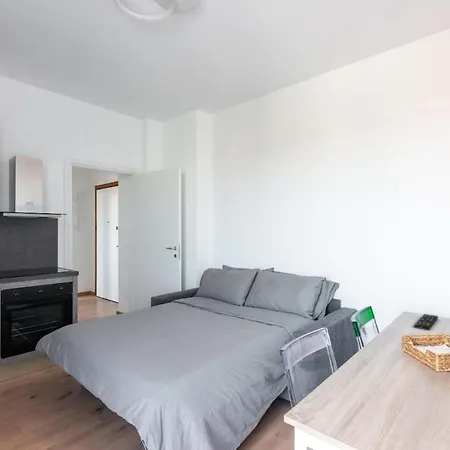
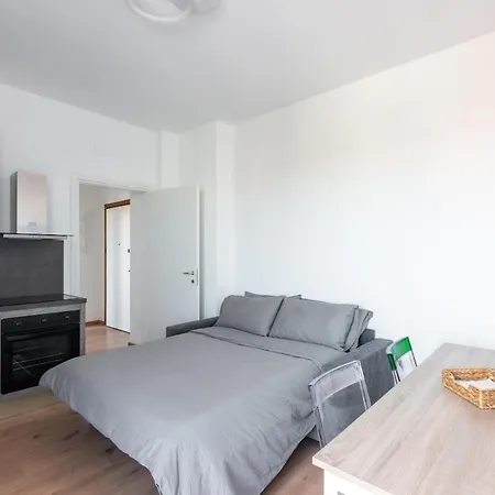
- remote control (426, 321)
